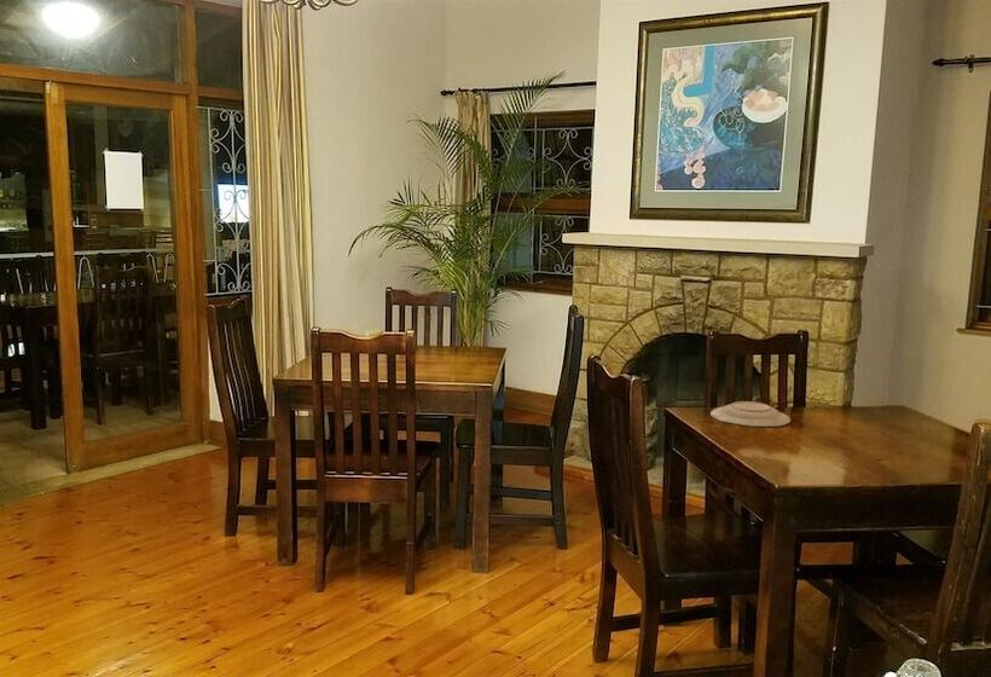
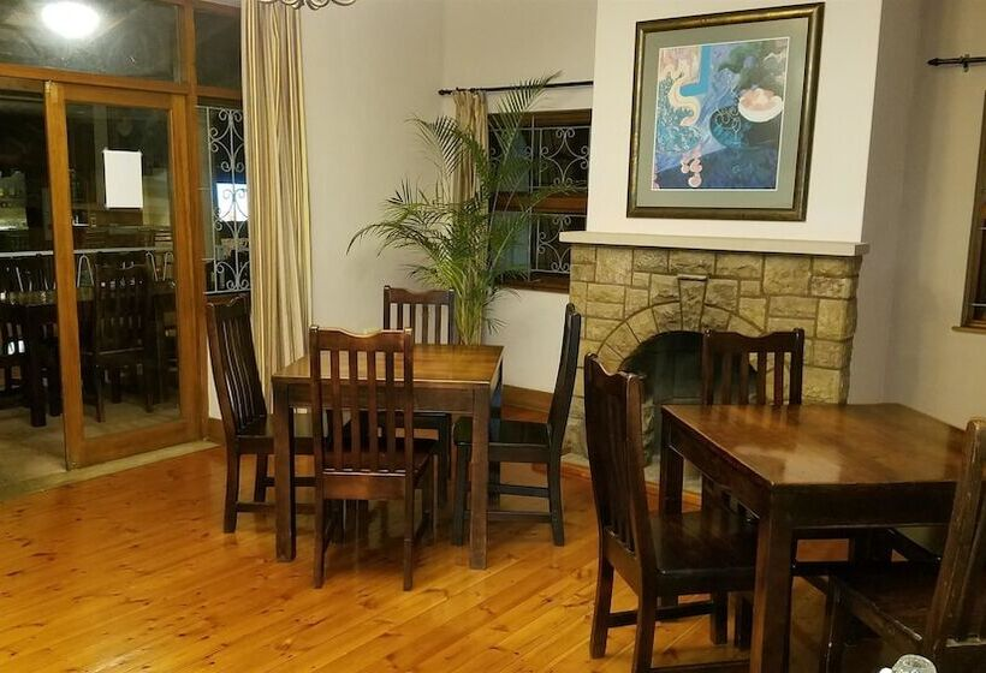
- plate (749, 411)
